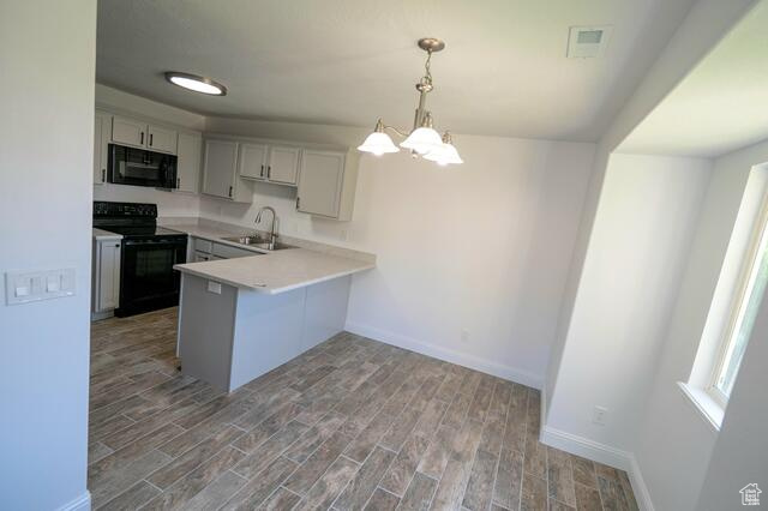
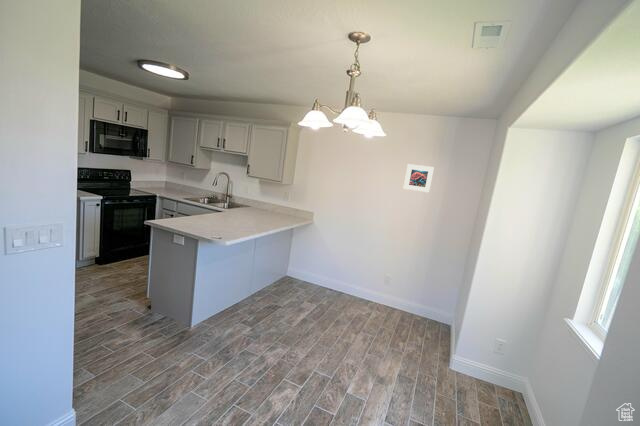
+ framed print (418, 178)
